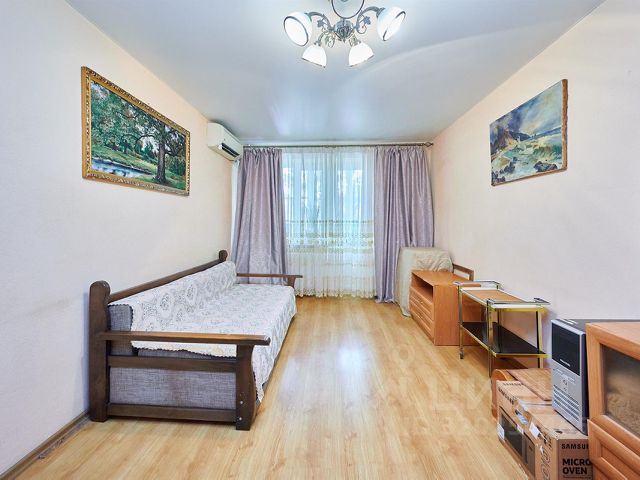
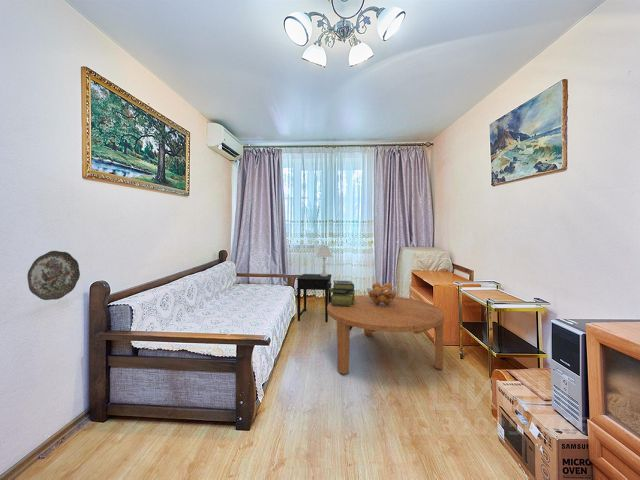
+ fruit basket (381, 293)
+ decorative plate (53, 275)
+ coffee table (382, 330)
+ side table (315, 289)
+ table lamp (324, 260)
+ stack of books (342, 291)
